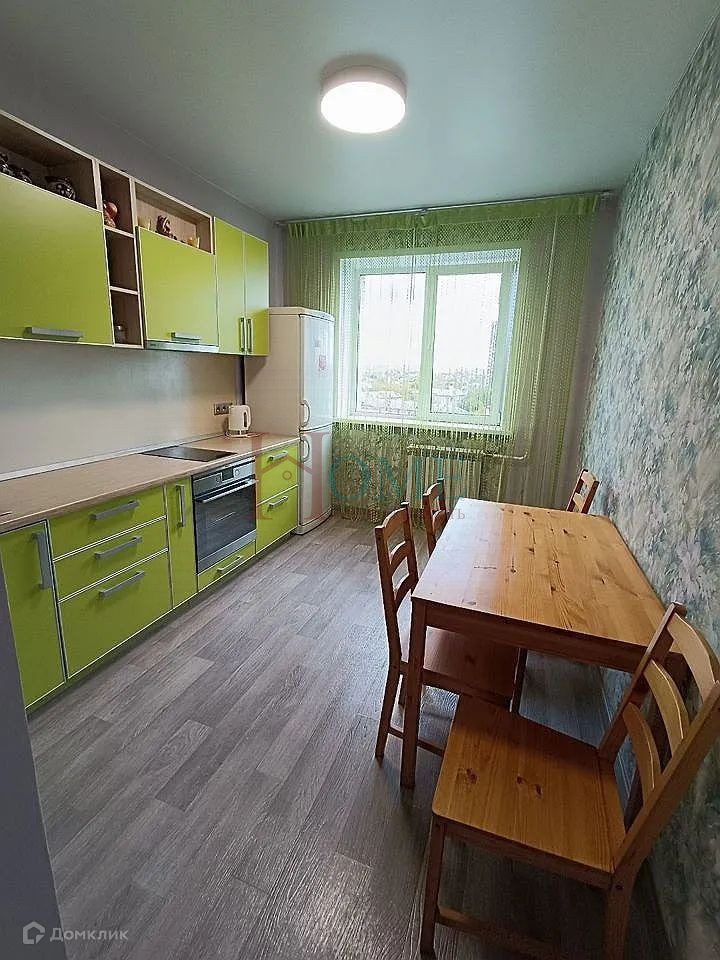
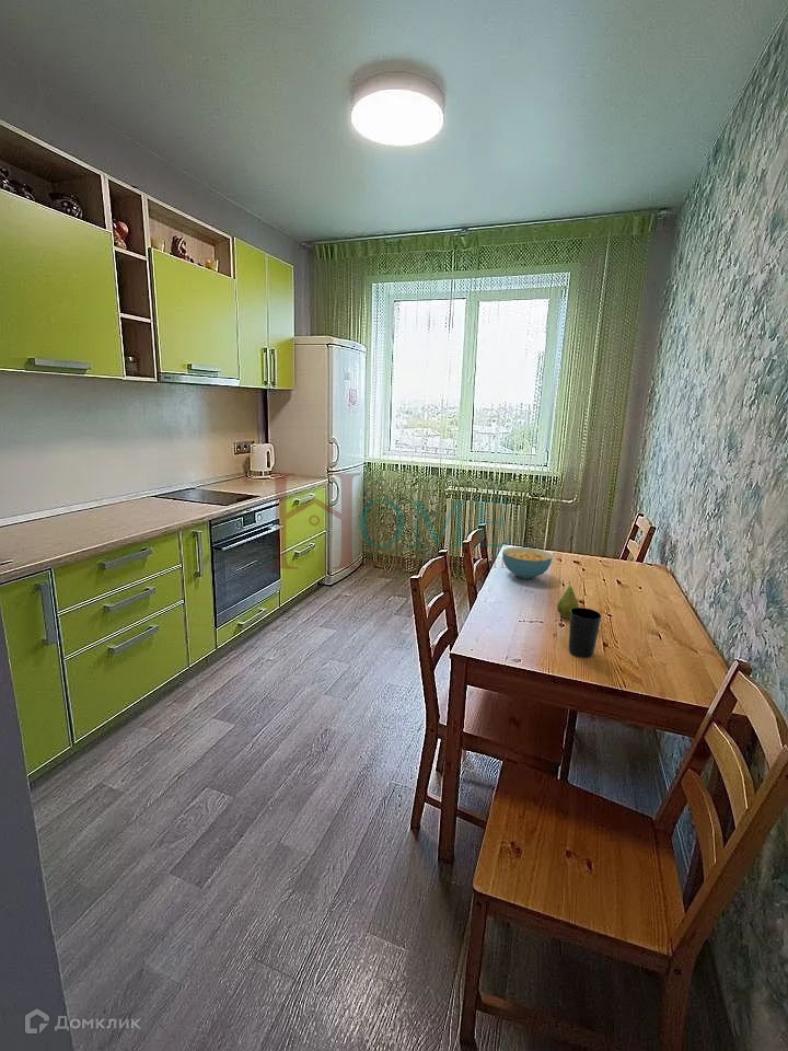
+ cereal bowl (525, 565)
+ cup (582, 633)
+ fruit (568, 600)
